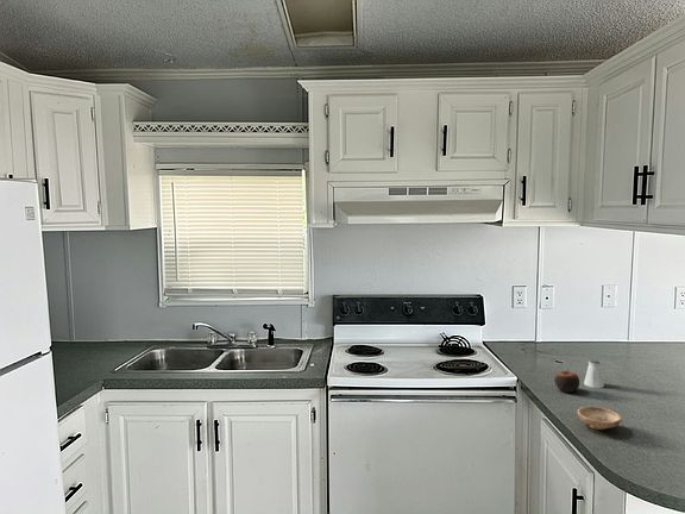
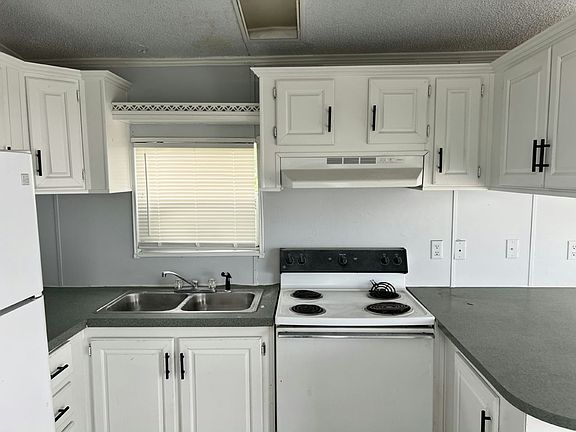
- apple (566, 380)
- bowl (598, 420)
- saltshaker (593, 372)
